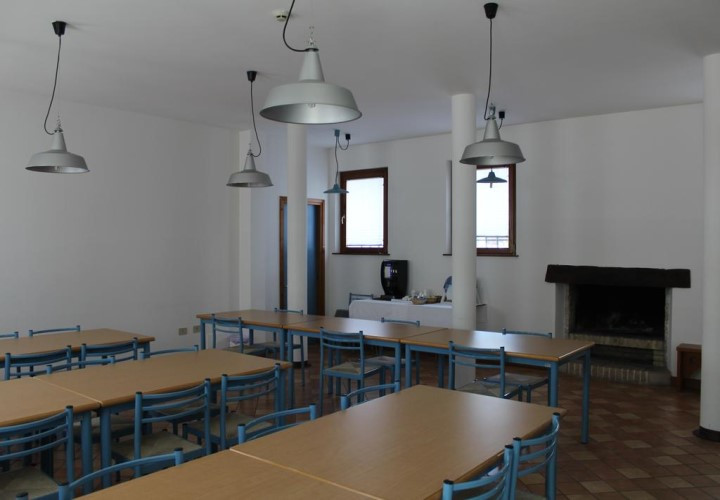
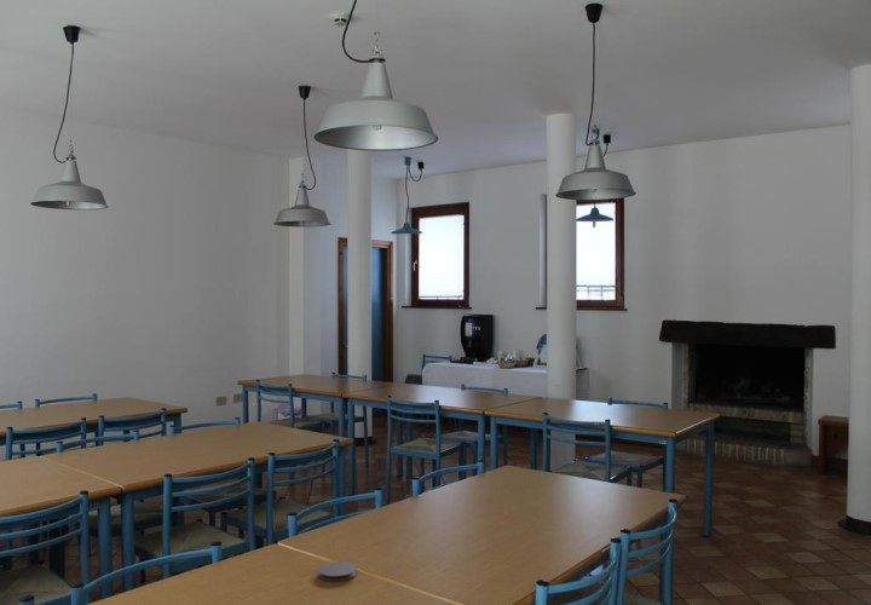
+ coaster (336, 571)
